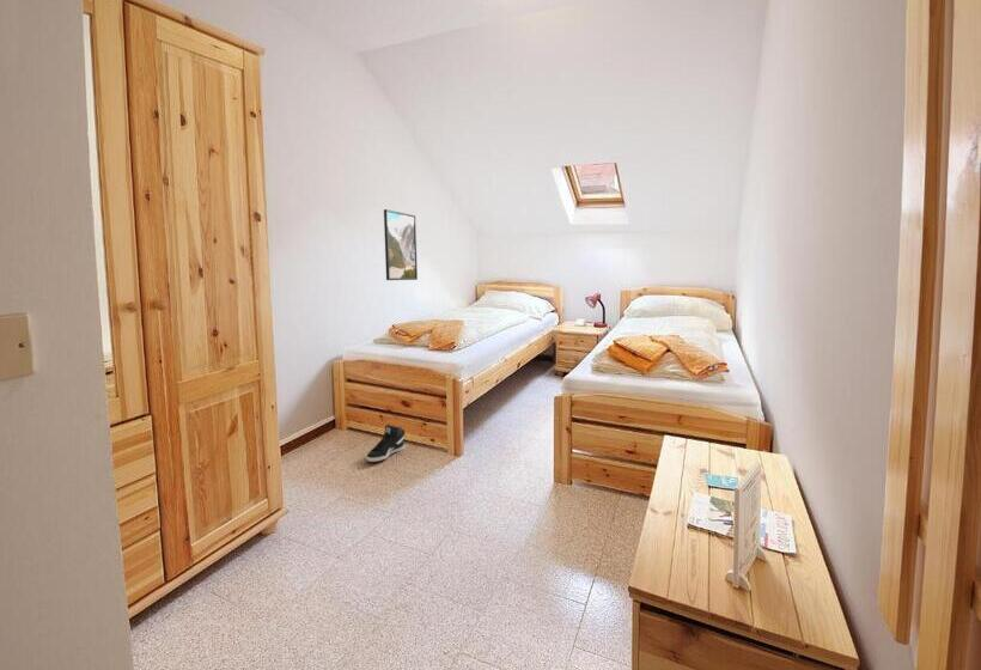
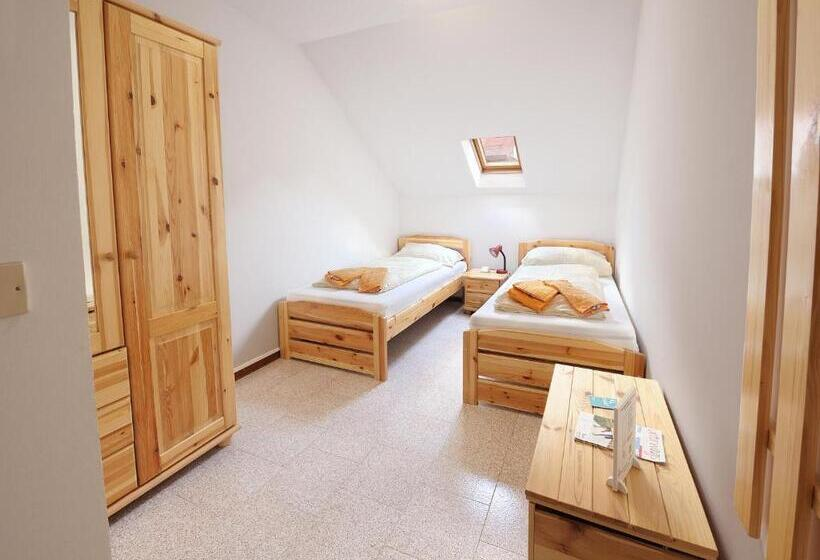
- sneaker (384, 440)
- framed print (401, 246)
